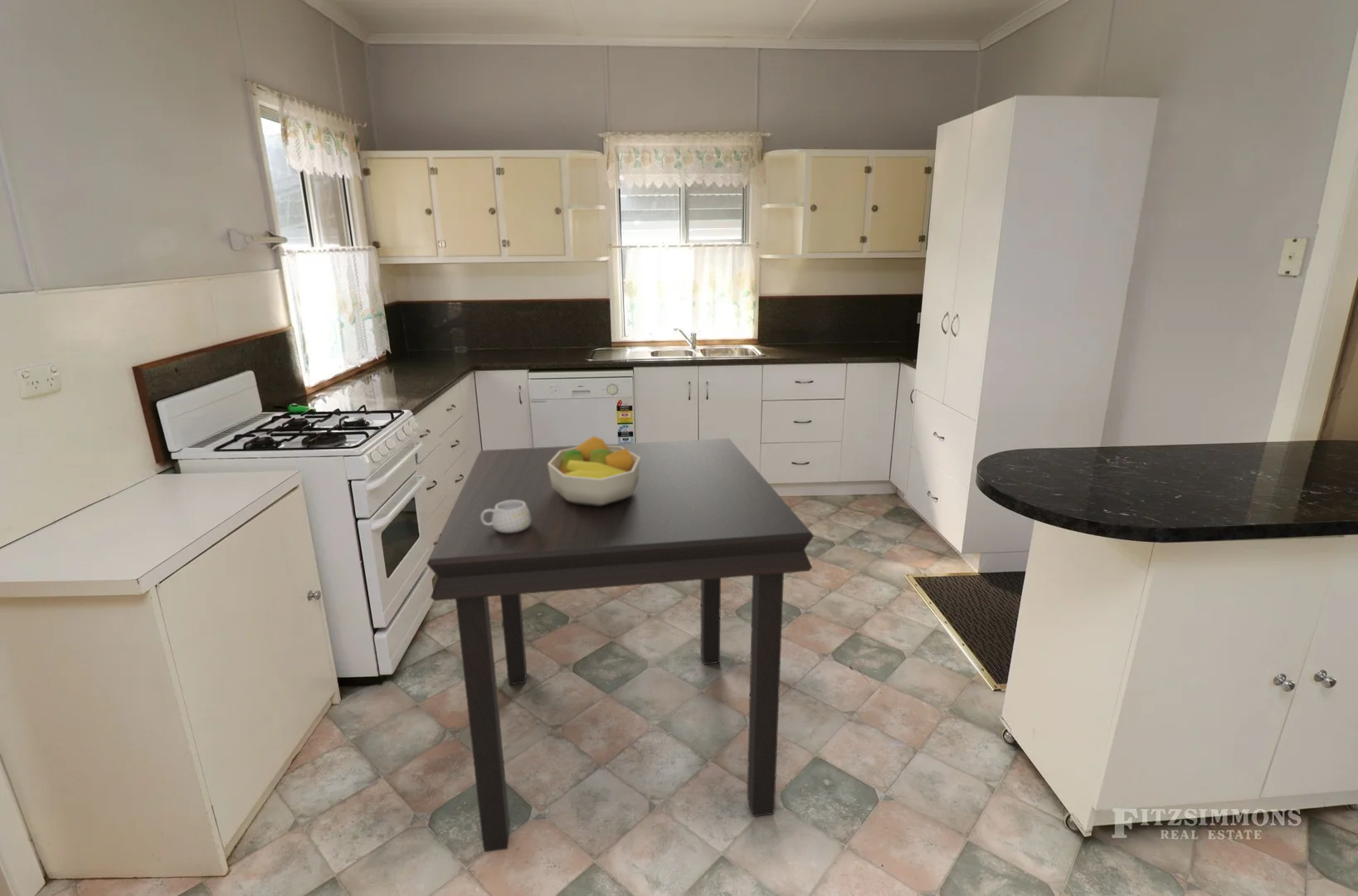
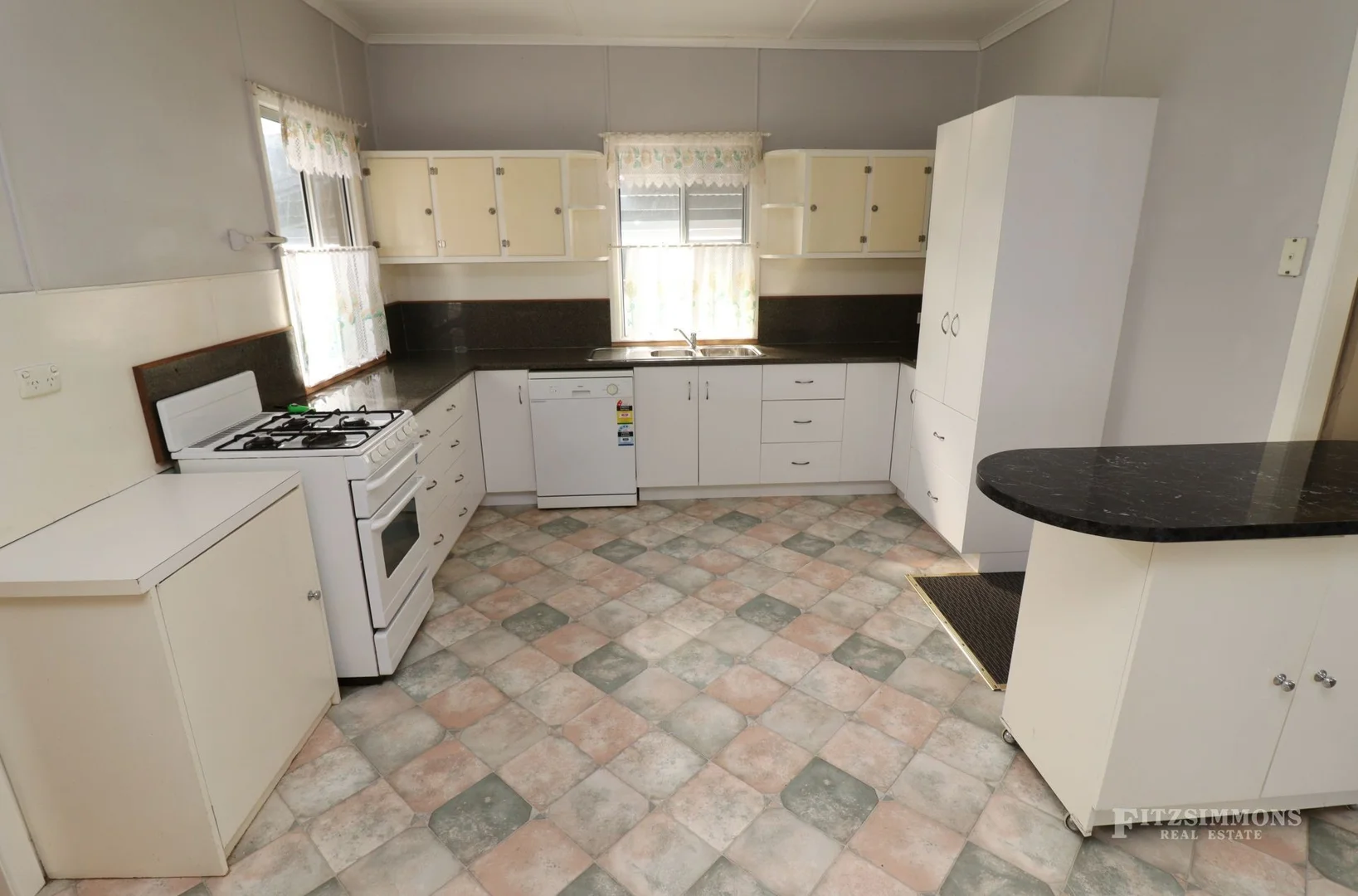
- fruit bowl (595, 468)
- mug (505, 515)
- dining table (620, 586)
